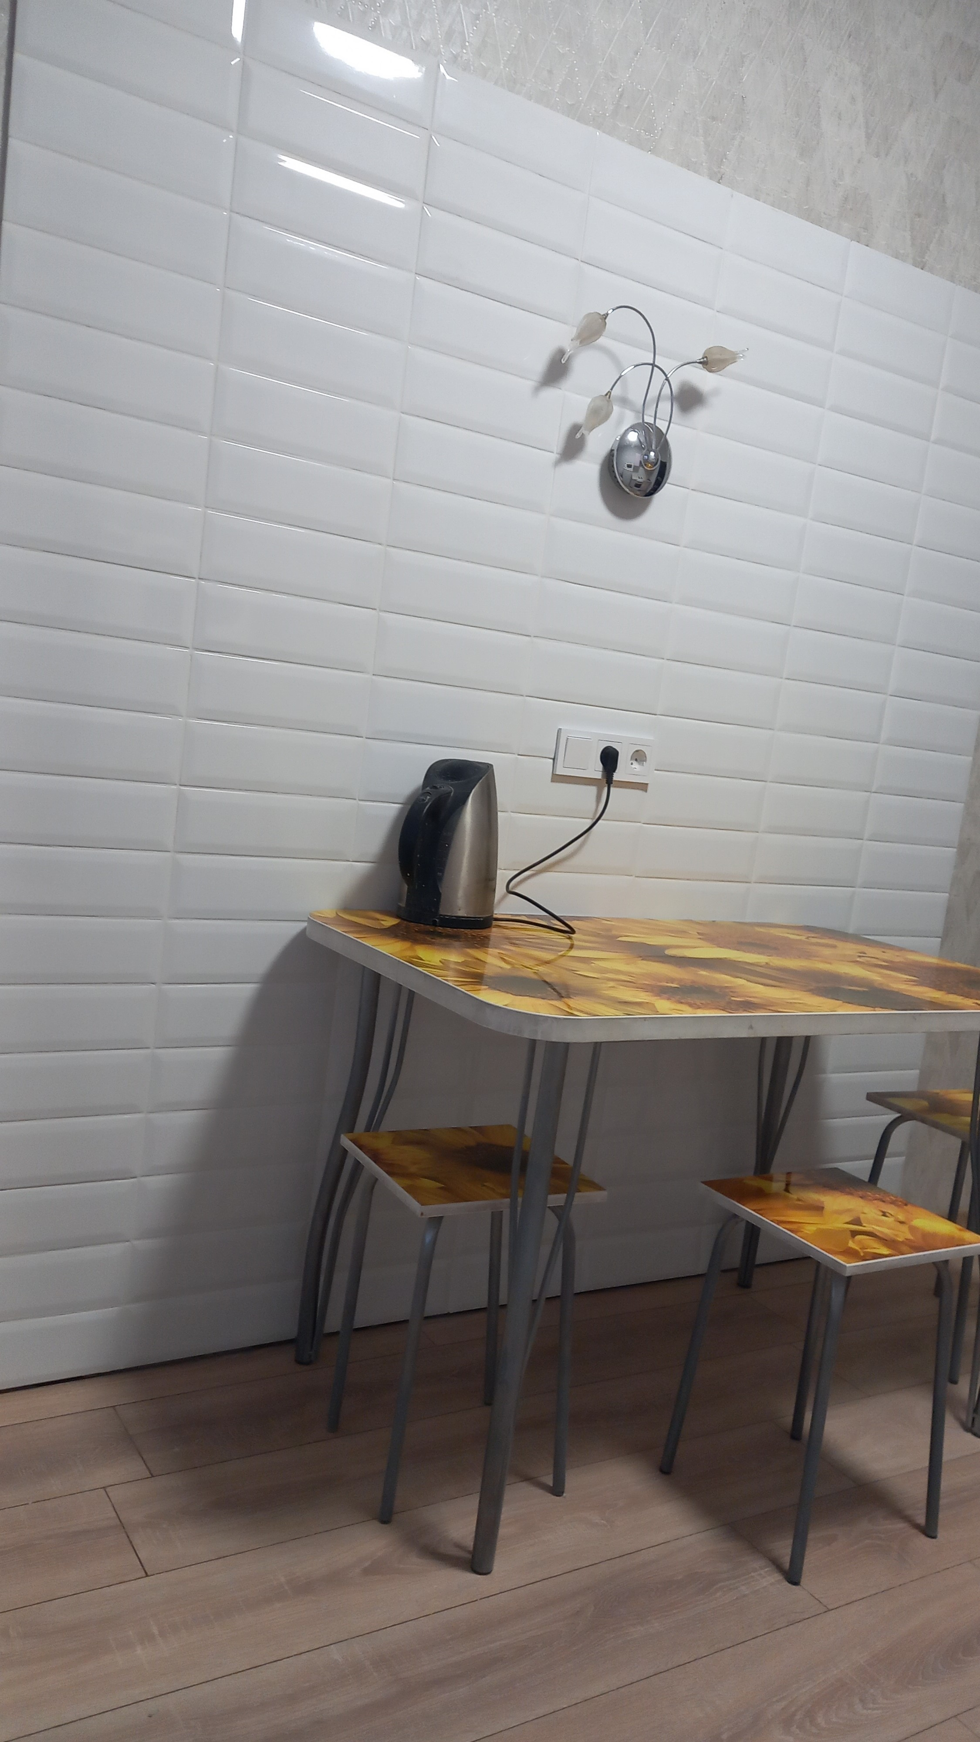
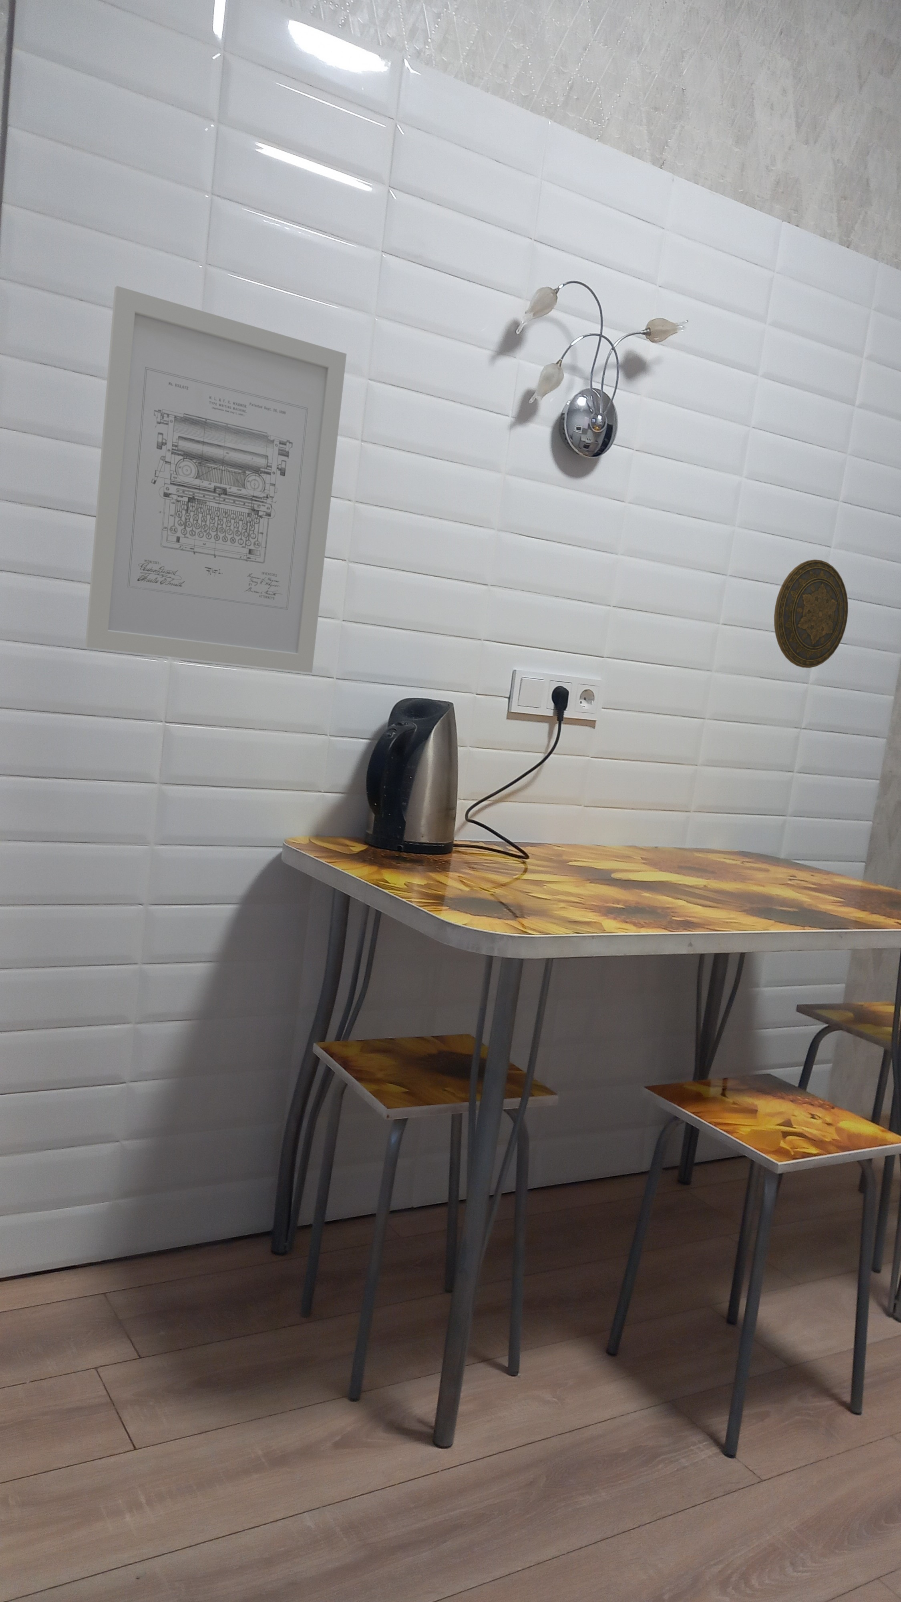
+ wall art (221, 495)
+ decorative plate (815, 614)
